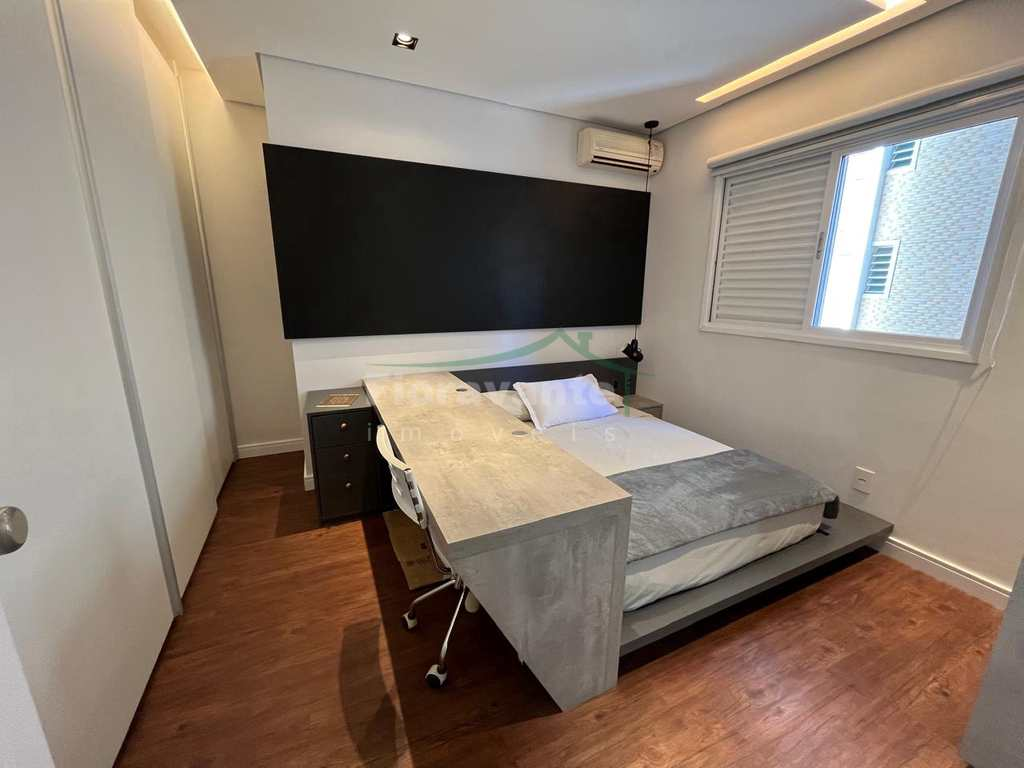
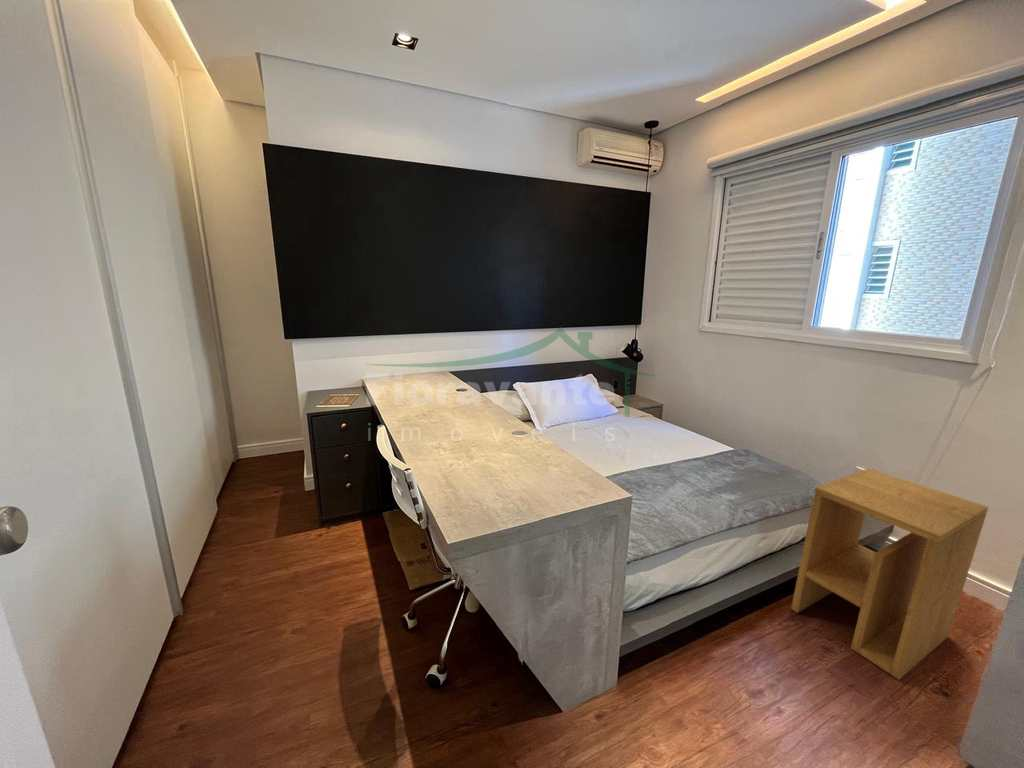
+ side table (881, 562)
